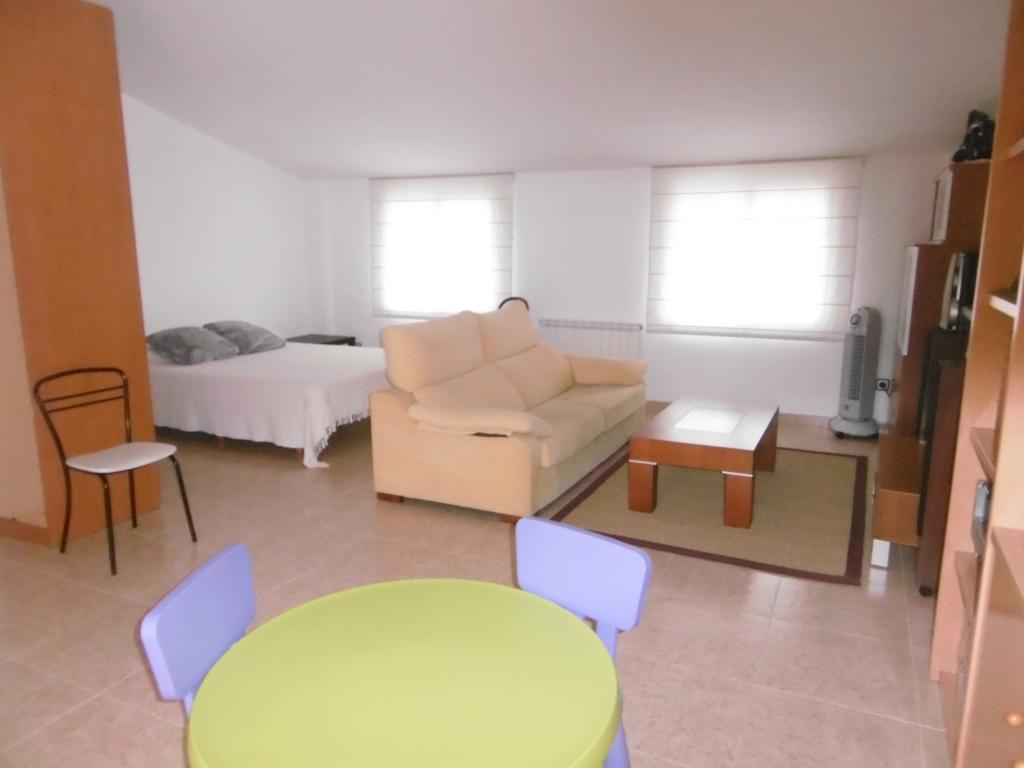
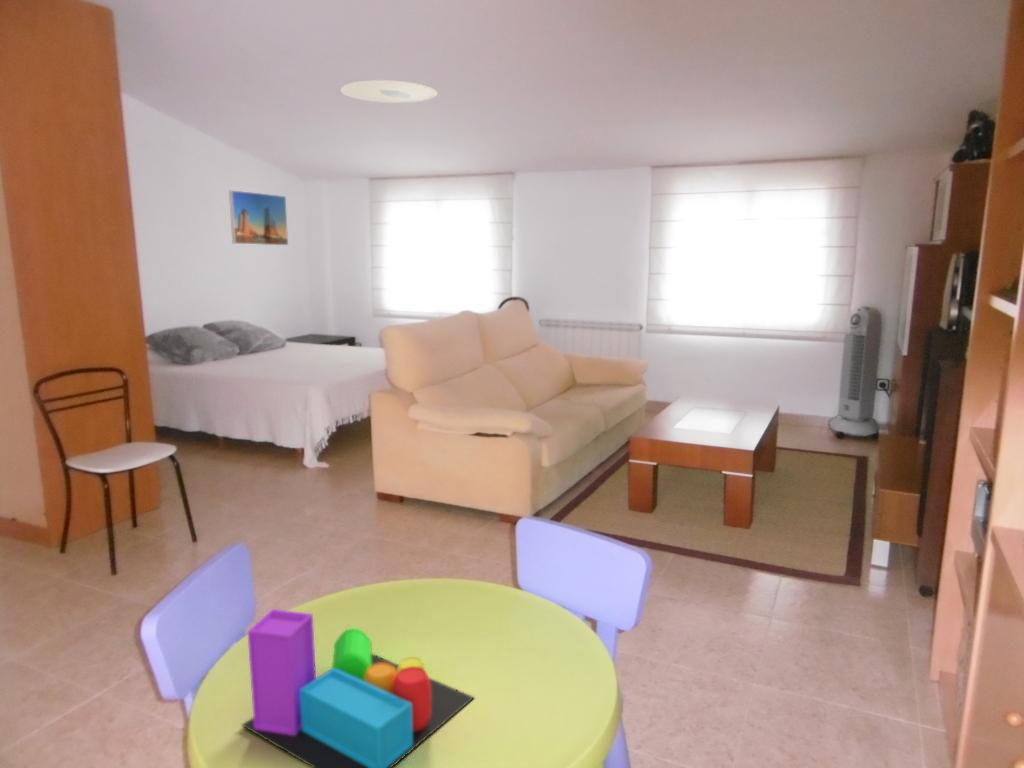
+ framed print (260, 219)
+ toy blocks (359, 663)
+ ceiling light (389, 87)
